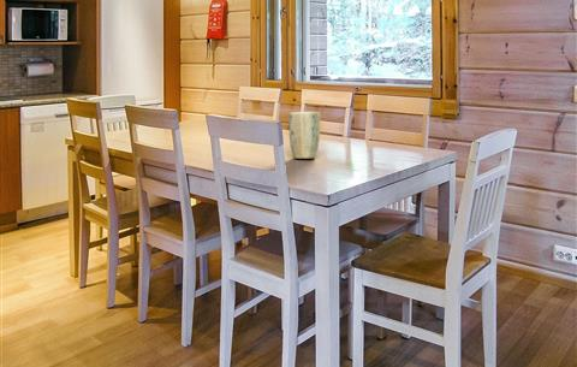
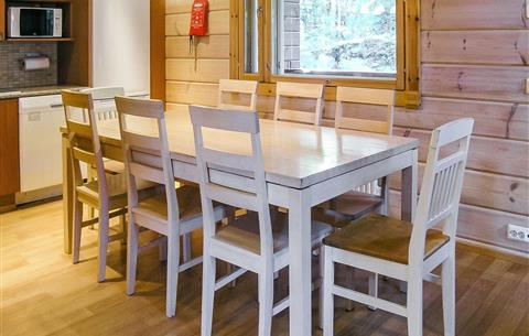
- plant pot (304, 135)
